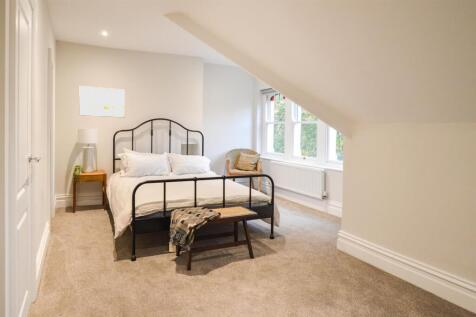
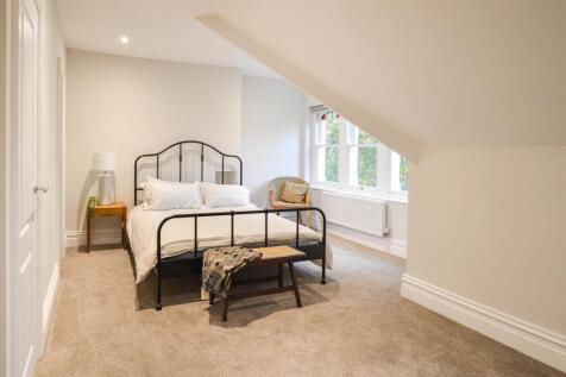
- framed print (102, 102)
